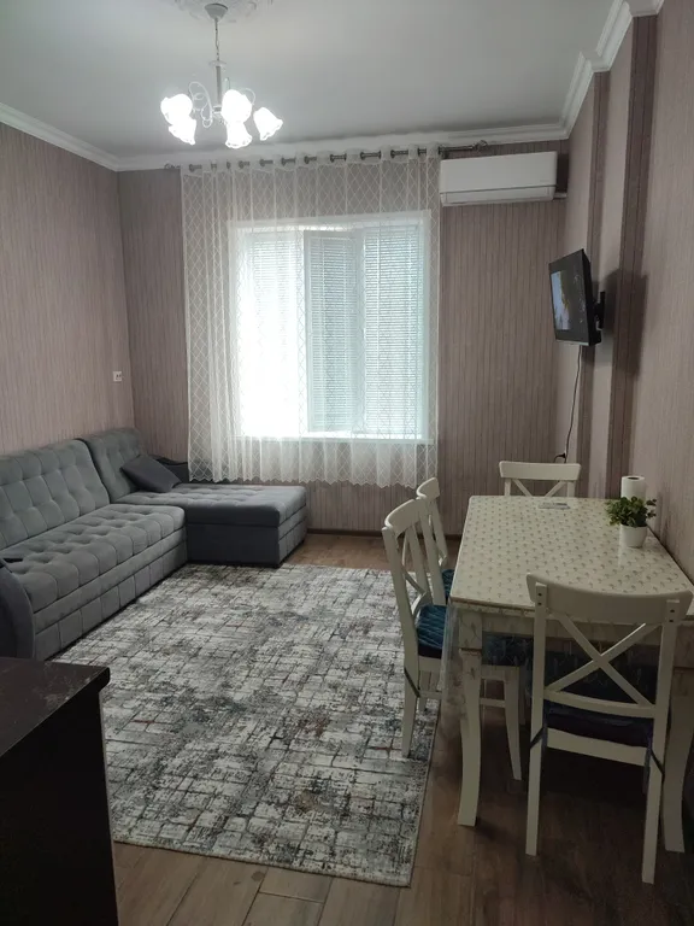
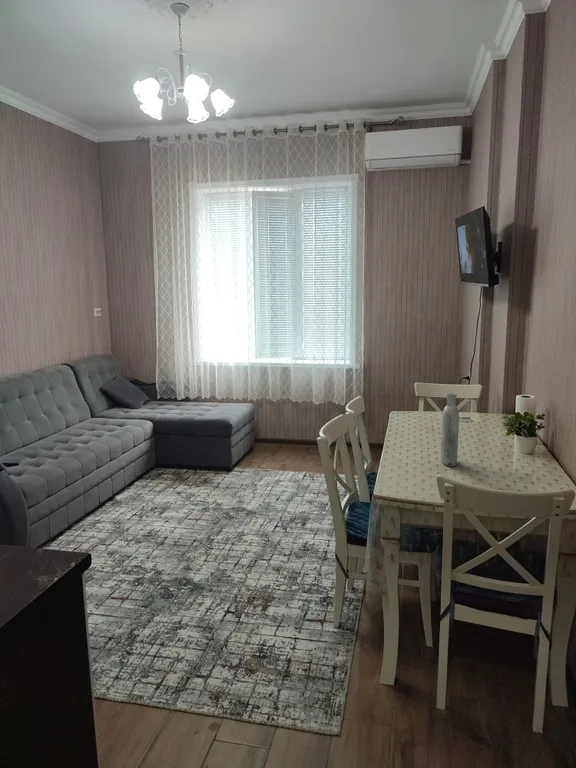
+ bottle (450, 428)
